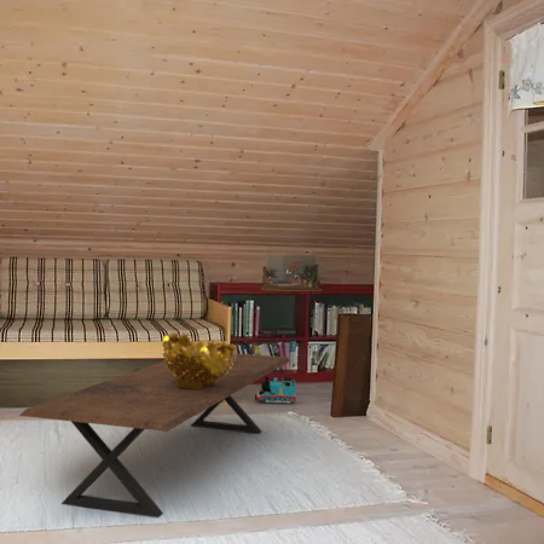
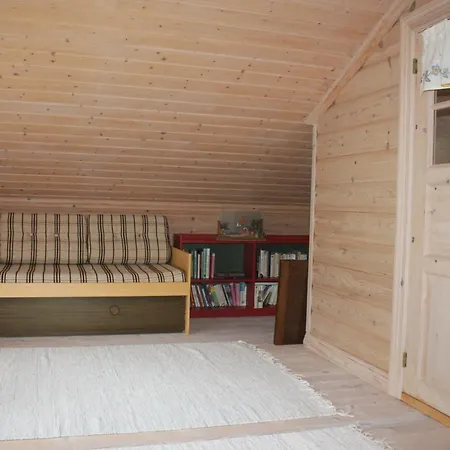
- decorative bowl (196, 363)
- toy train (274, 389)
- coffee table (183, 418)
